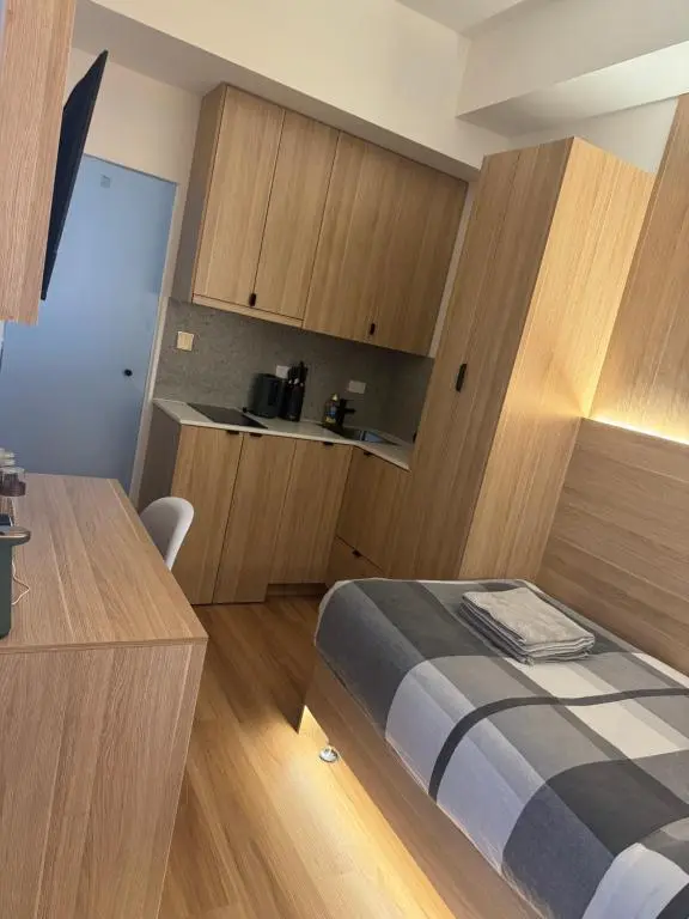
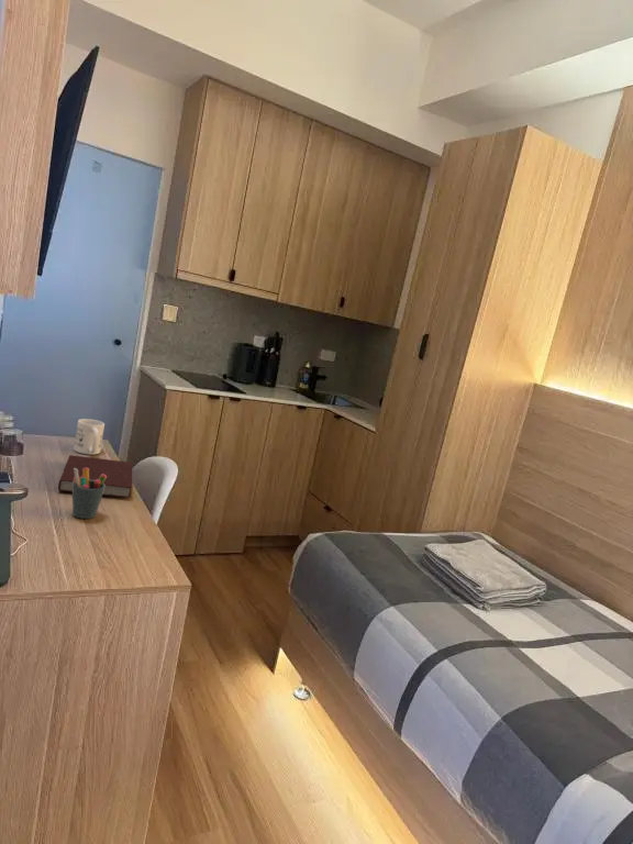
+ pen holder (87, 490)
+ notebook (98, 475)
+ mug (90, 437)
